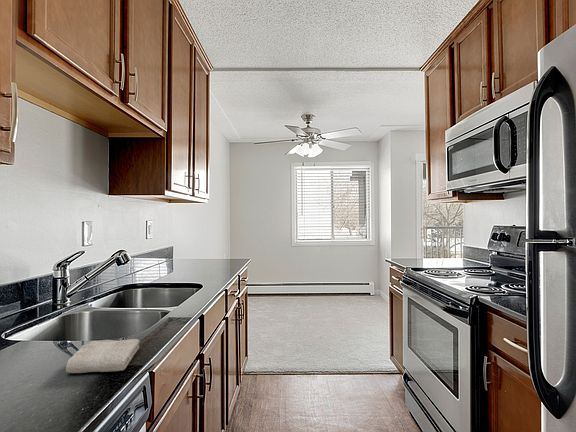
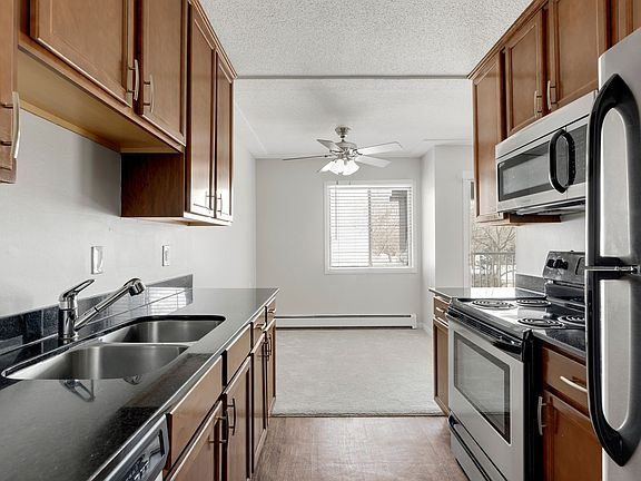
- washcloth (106, 354)
